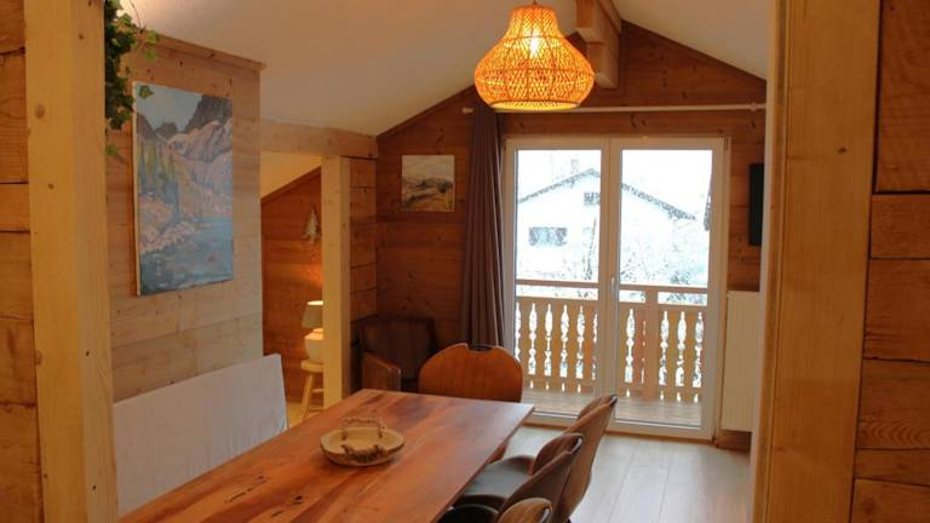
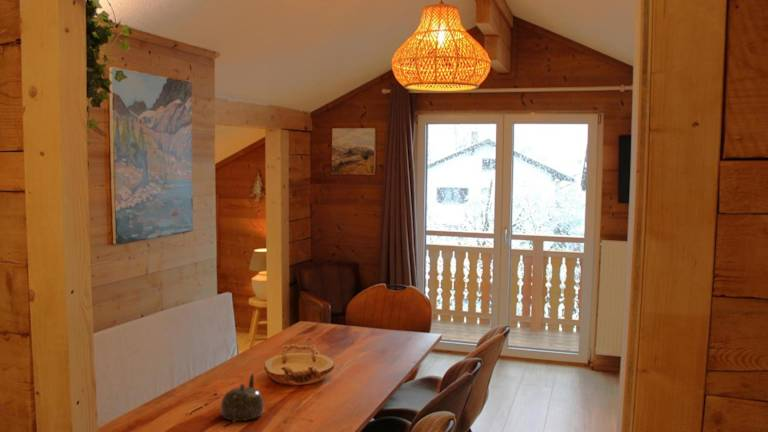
+ teapot (243, 398)
